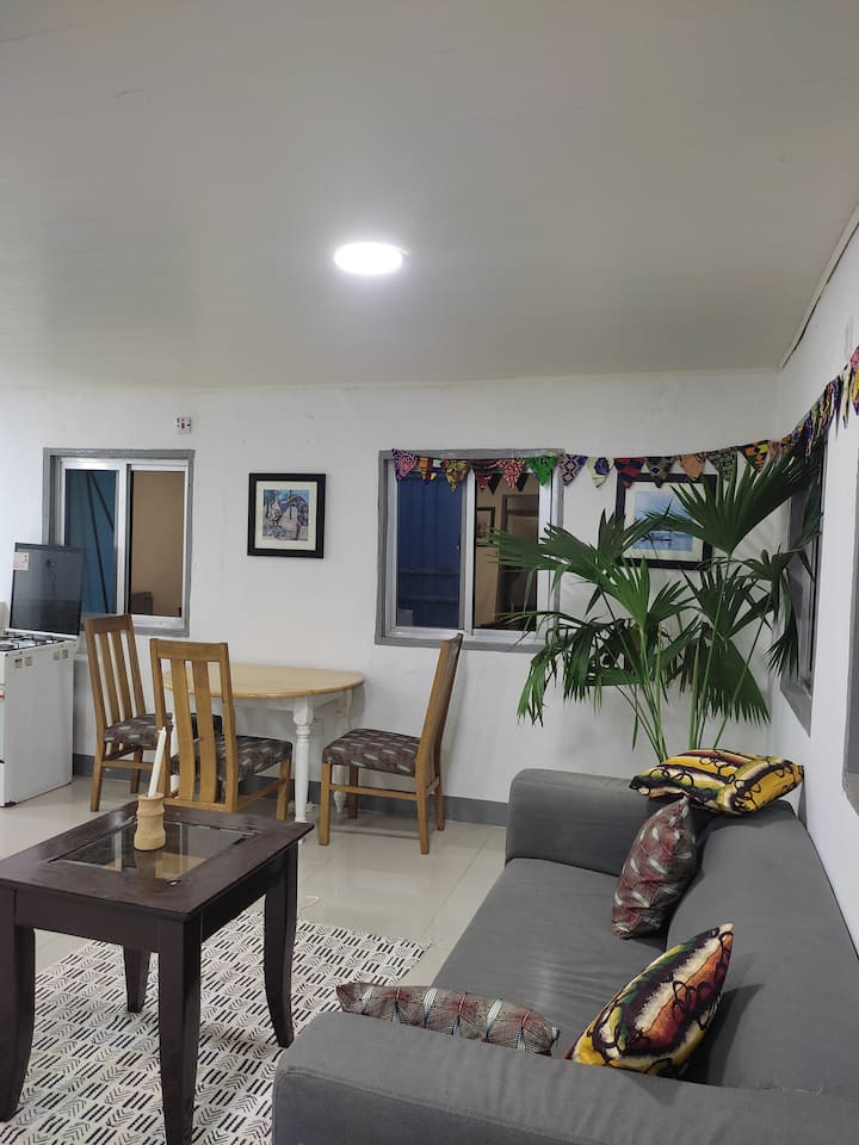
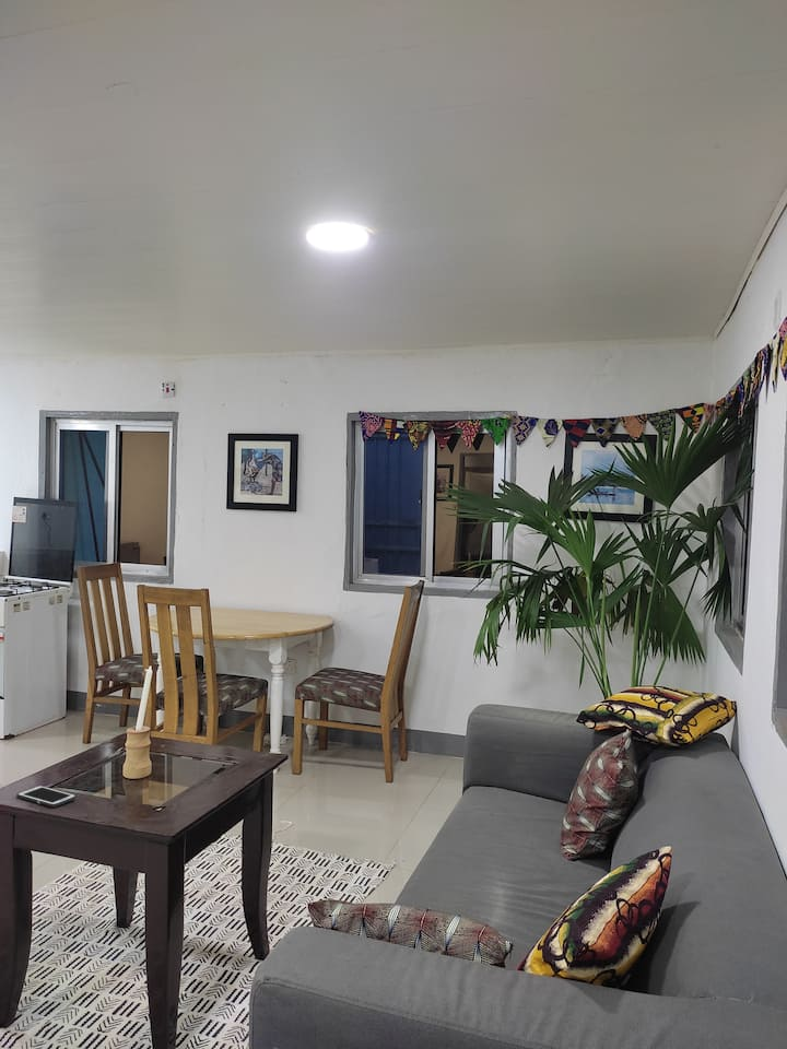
+ cell phone (46, 795)
